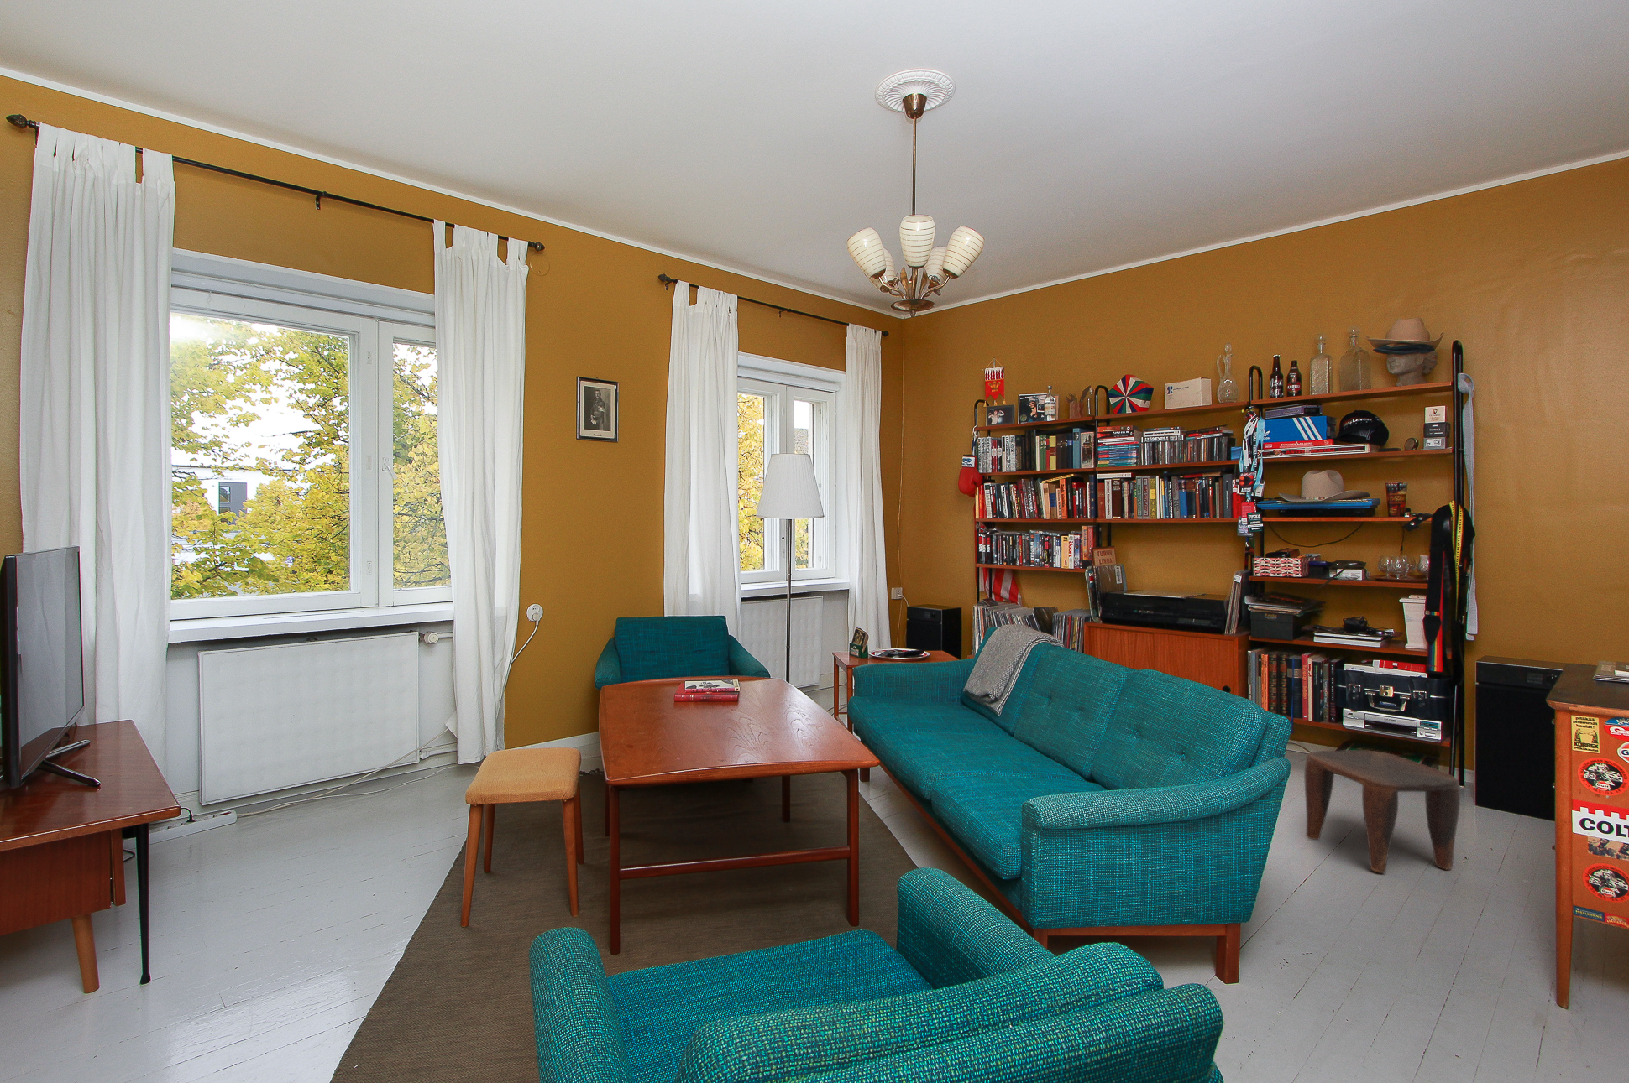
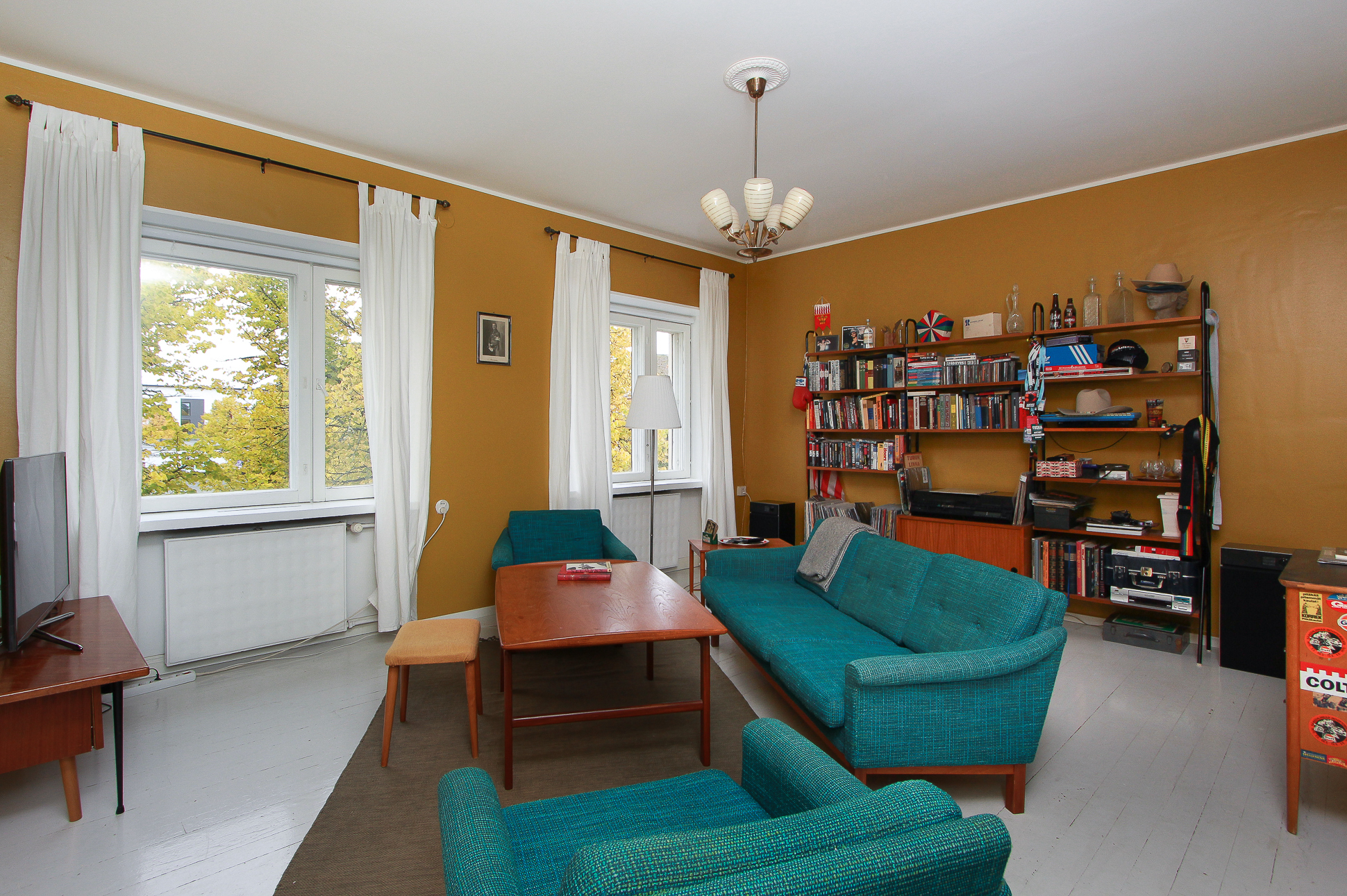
- stool (1377, 807)
